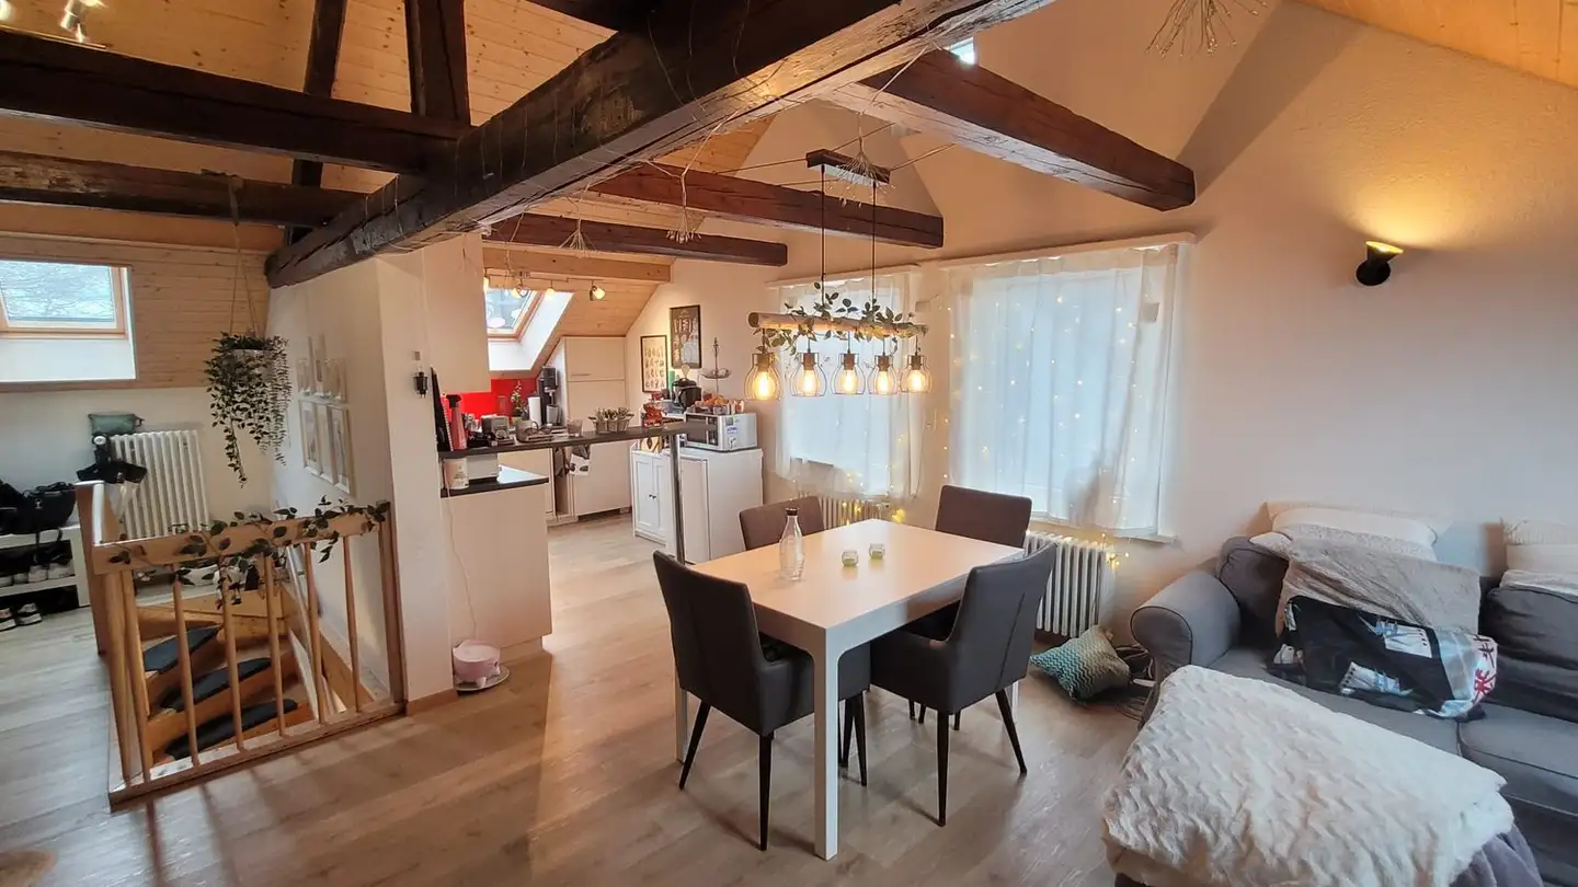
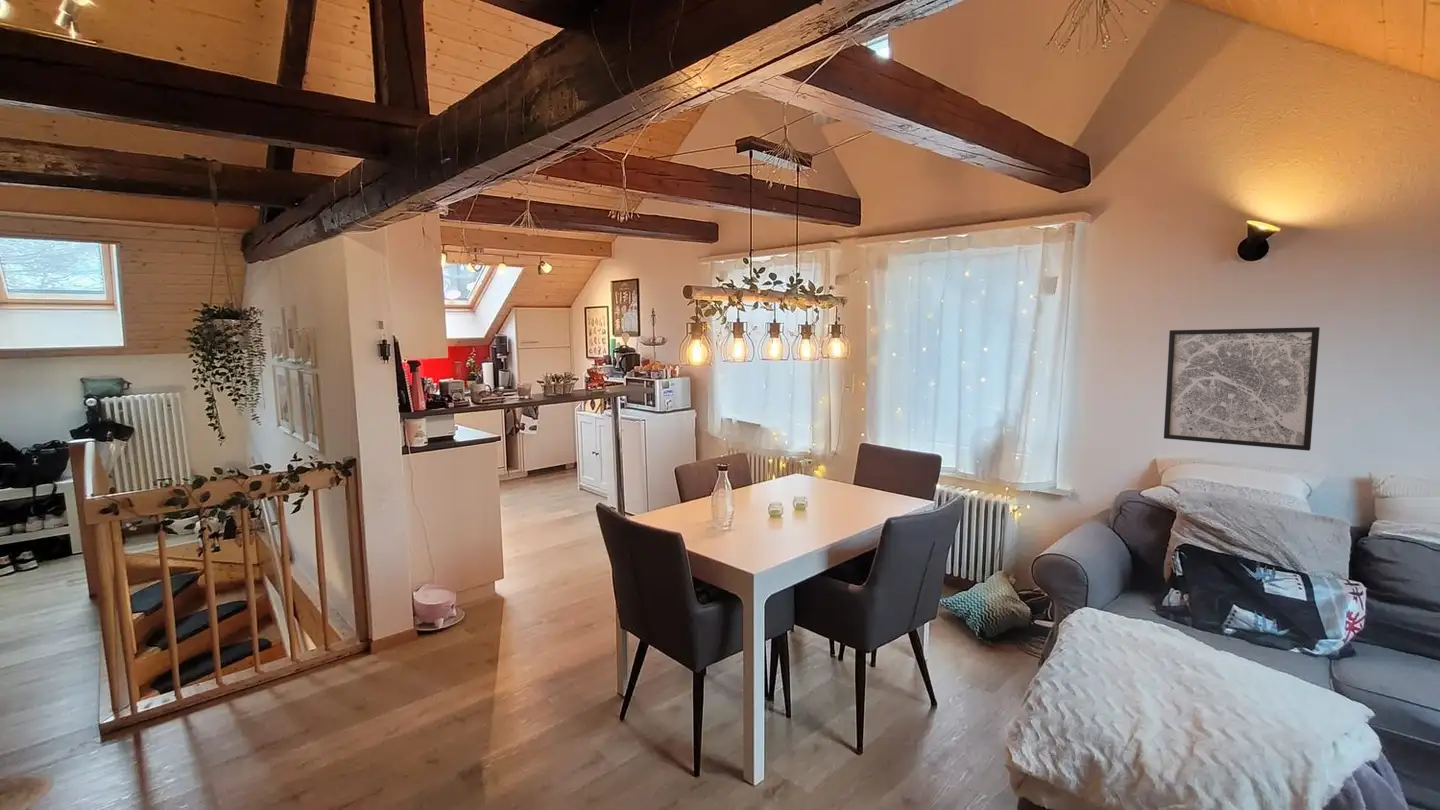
+ wall art (1236, 386)
